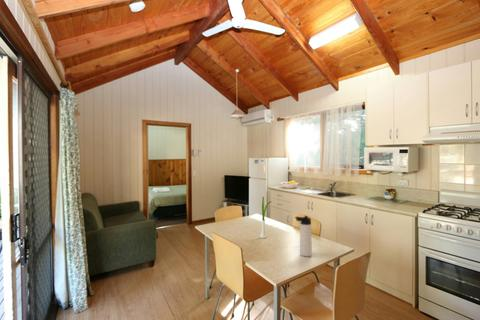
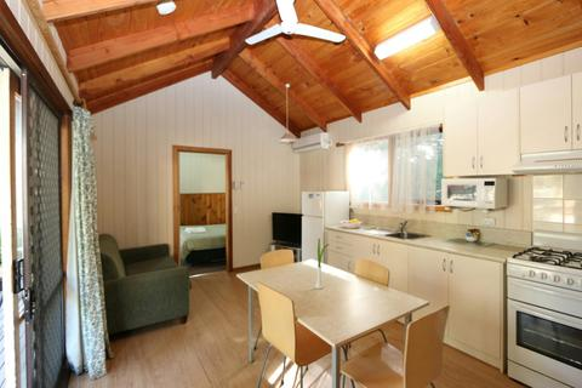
- thermos bottle (303, 235)
